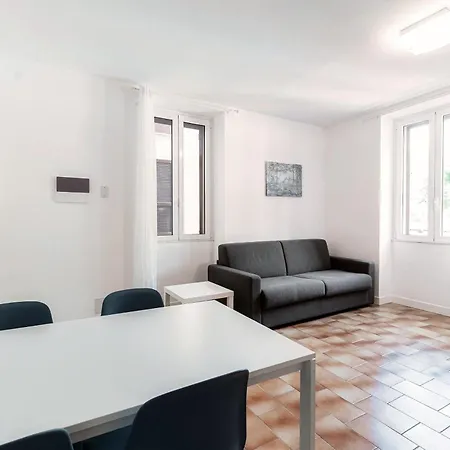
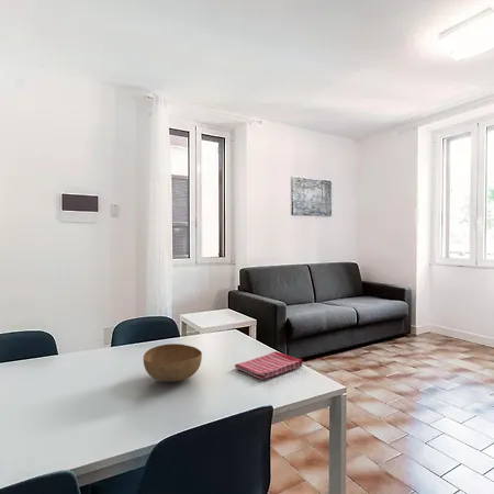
+ dish towel (269, 363)
+ bowl (172, 364)
